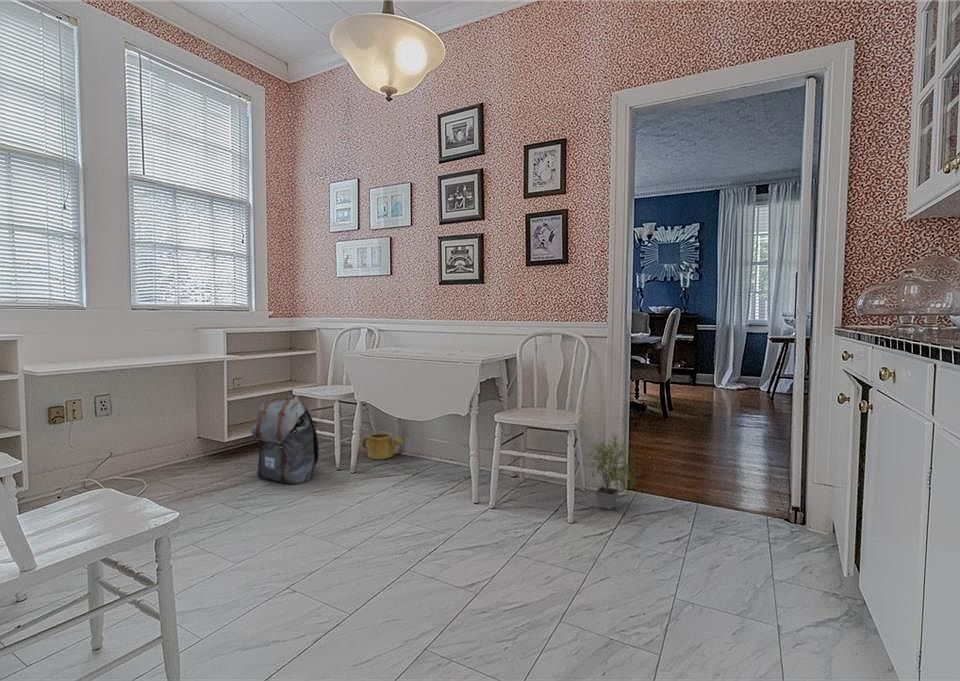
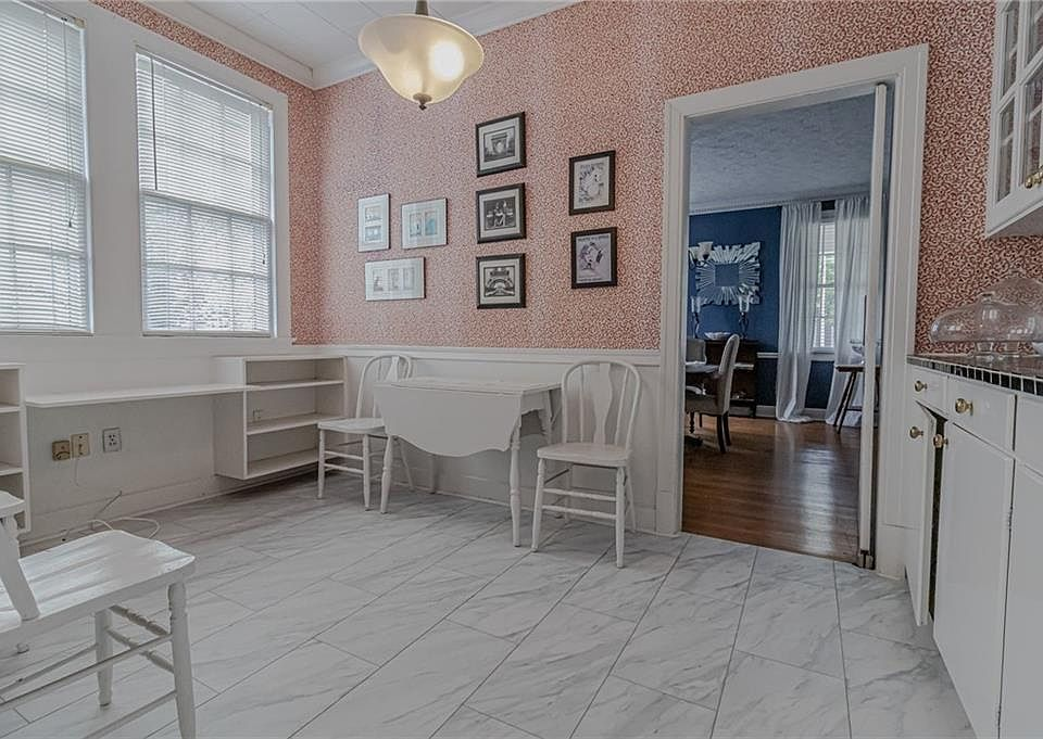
- potted plant (612, 469)
- backpack (285, 435)
- watering can (381, 445)
